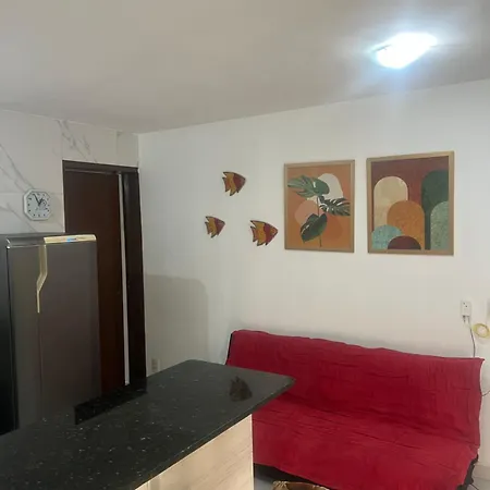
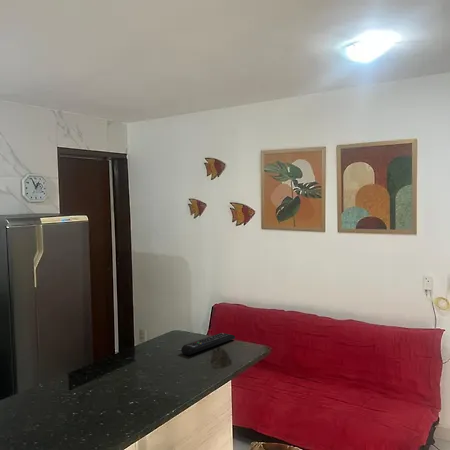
+ remote control (209, 342)
